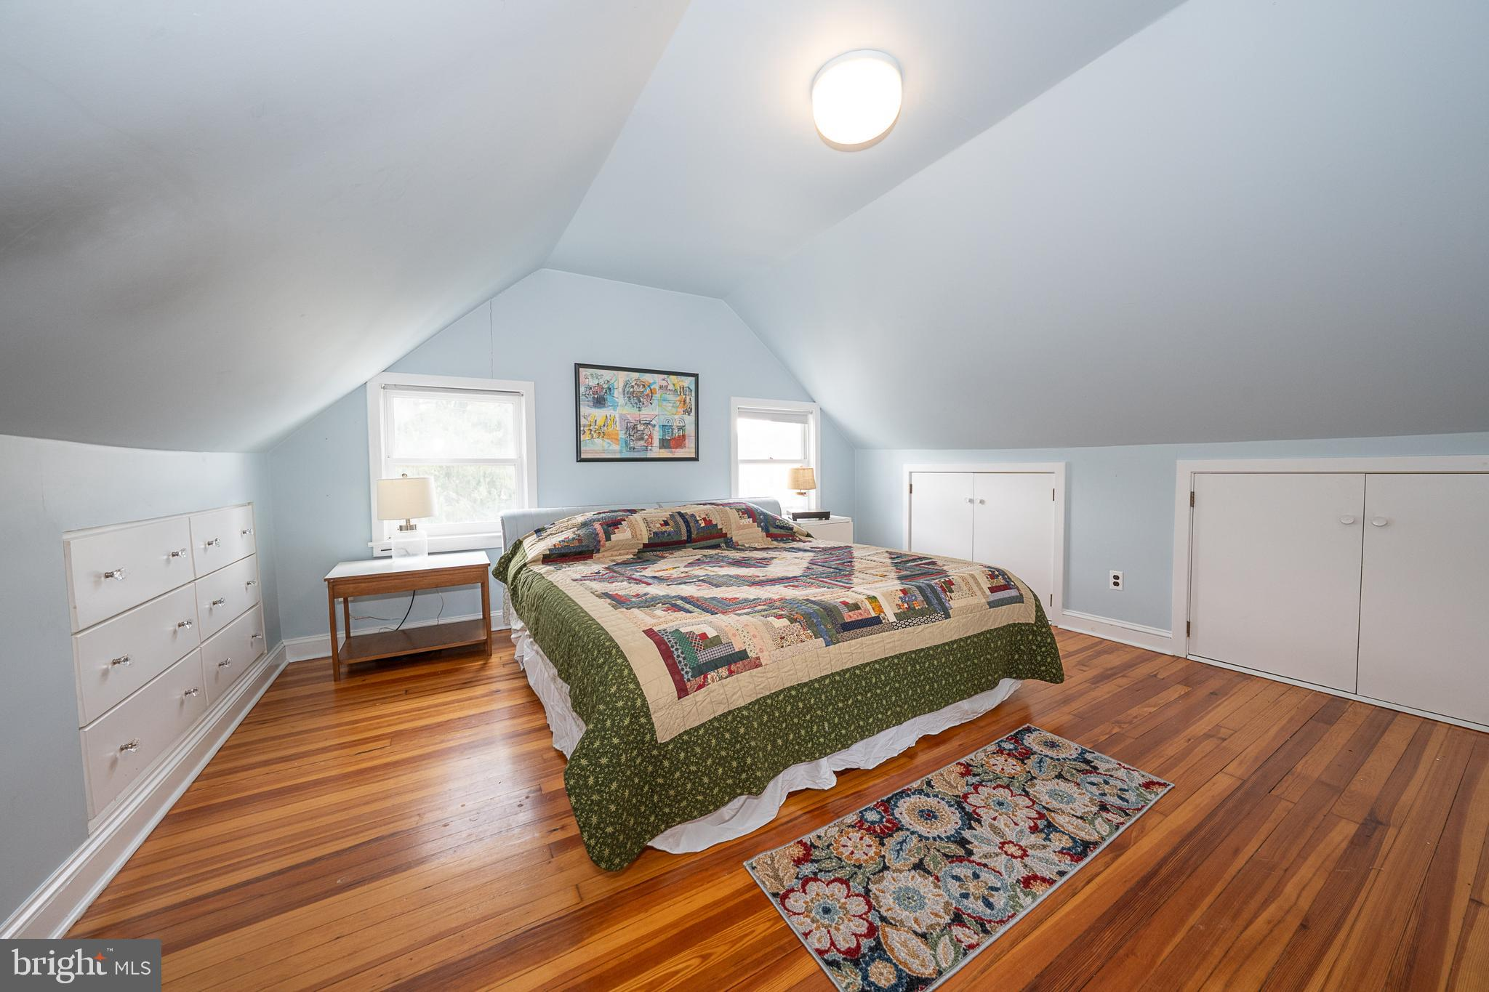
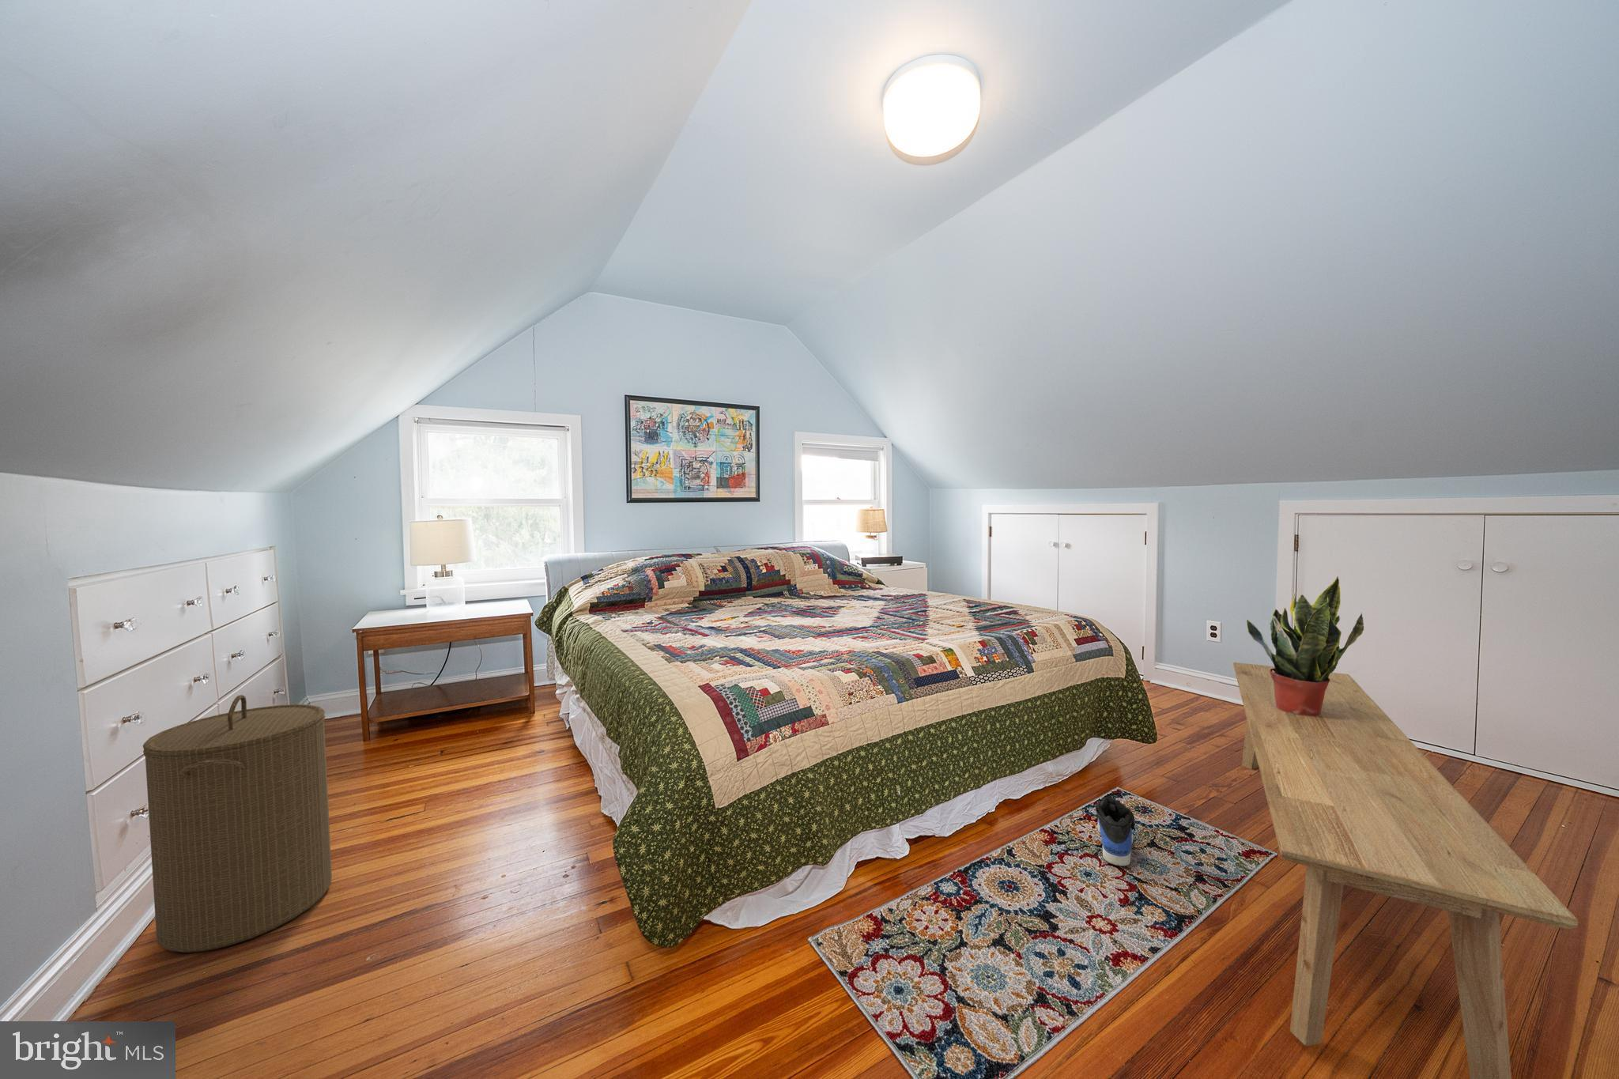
+ bench (1324, 802)
+ sneaker (1113, 818)
+ potted plant (1293, 641)
+ laundry hamper (246, 802)
